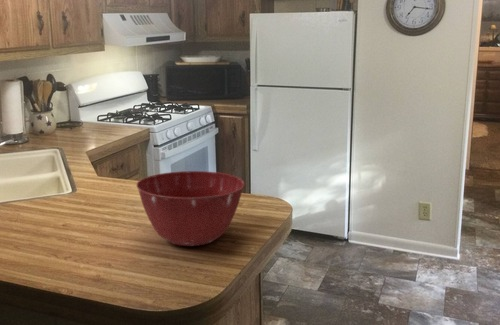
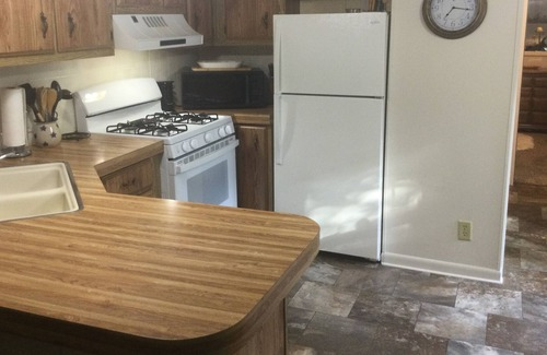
- mixing bowl (191, 210)
